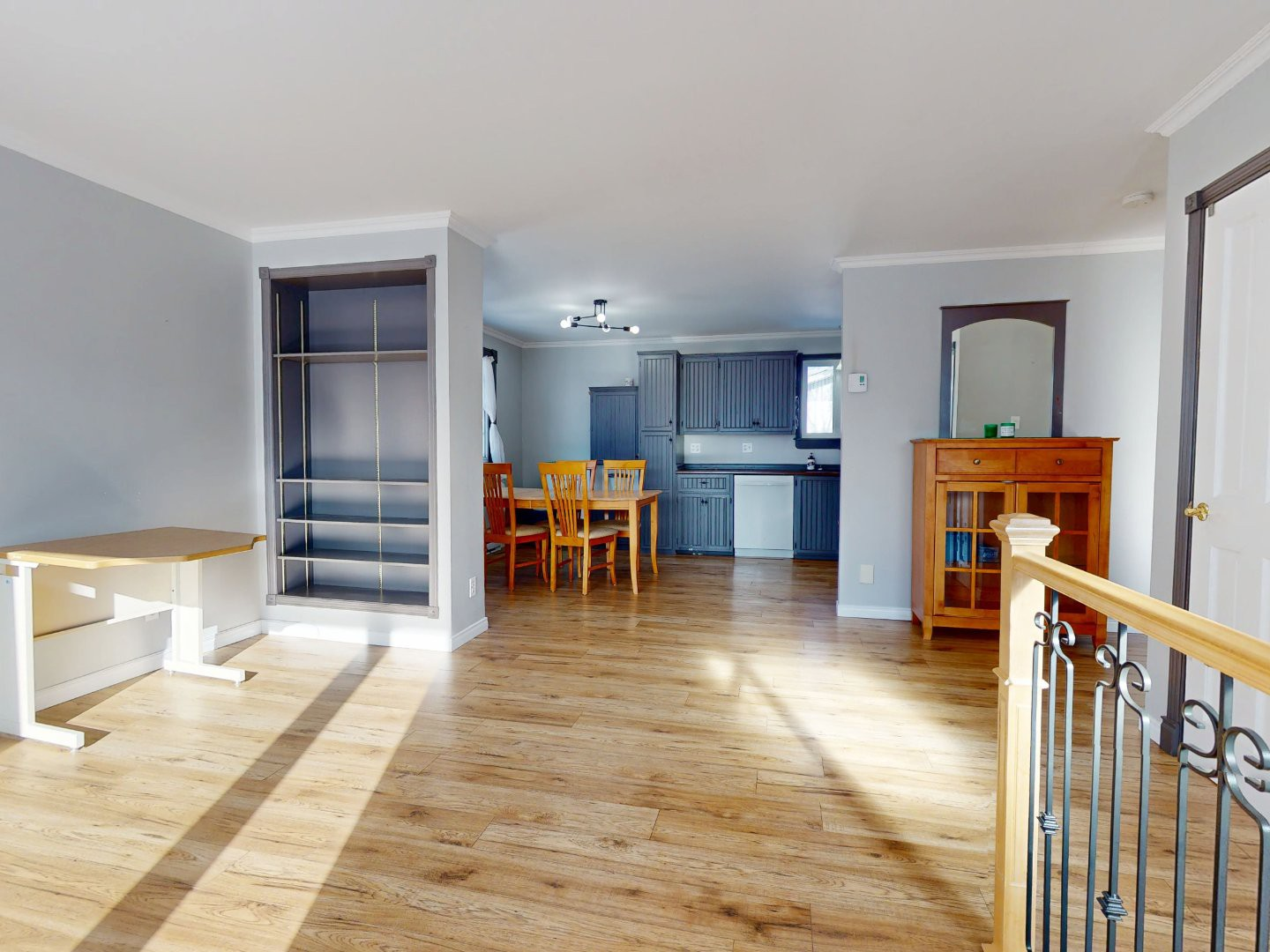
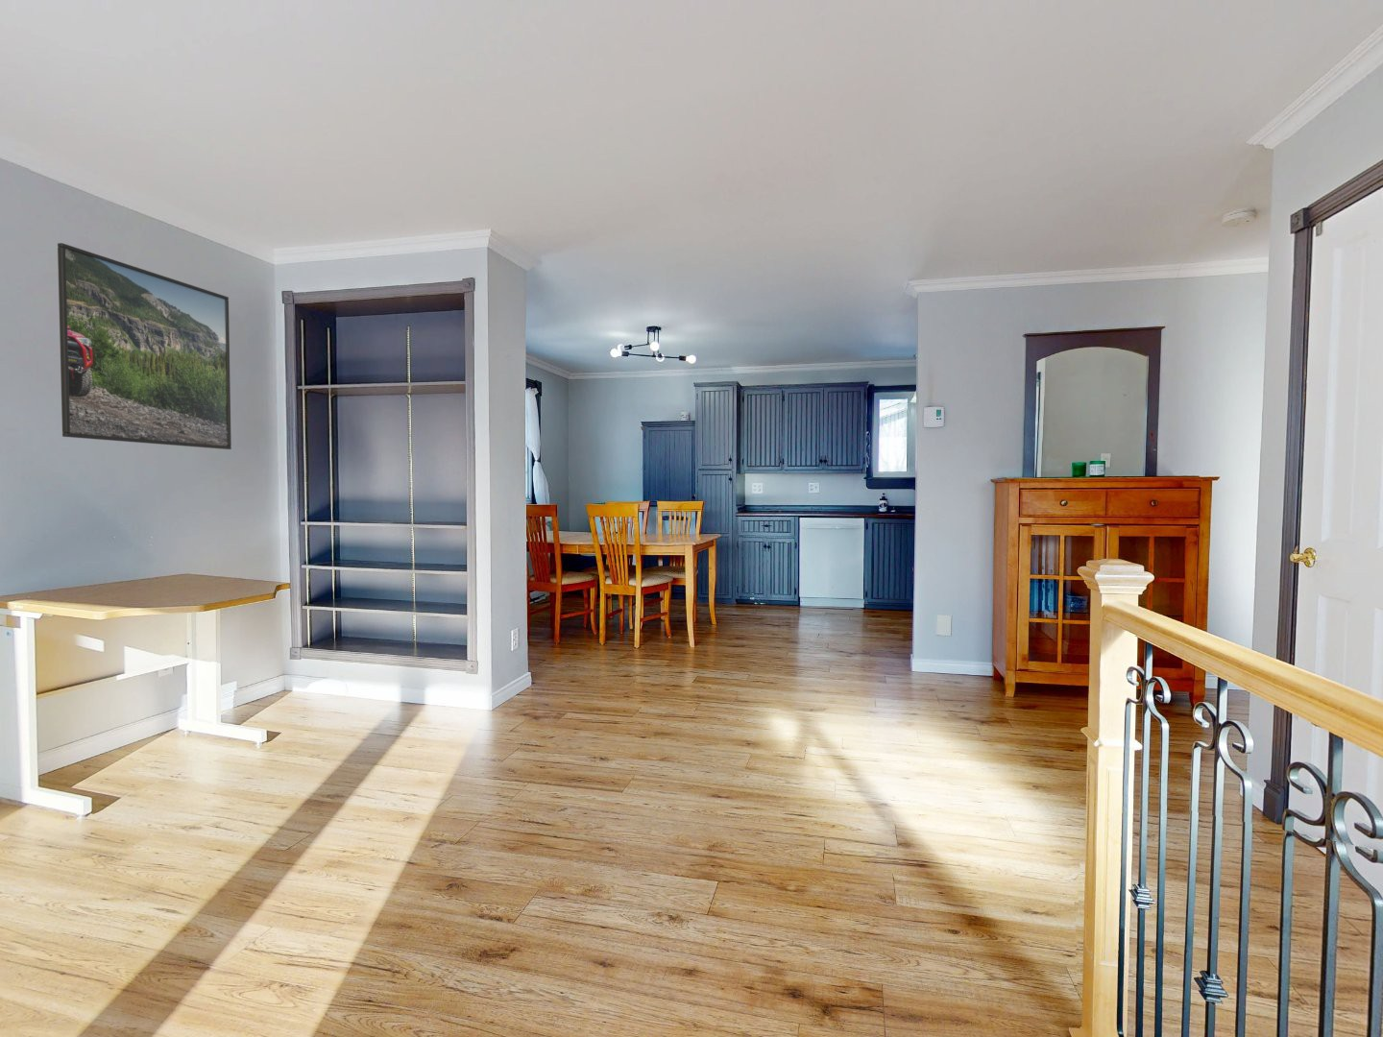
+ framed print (155, 358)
